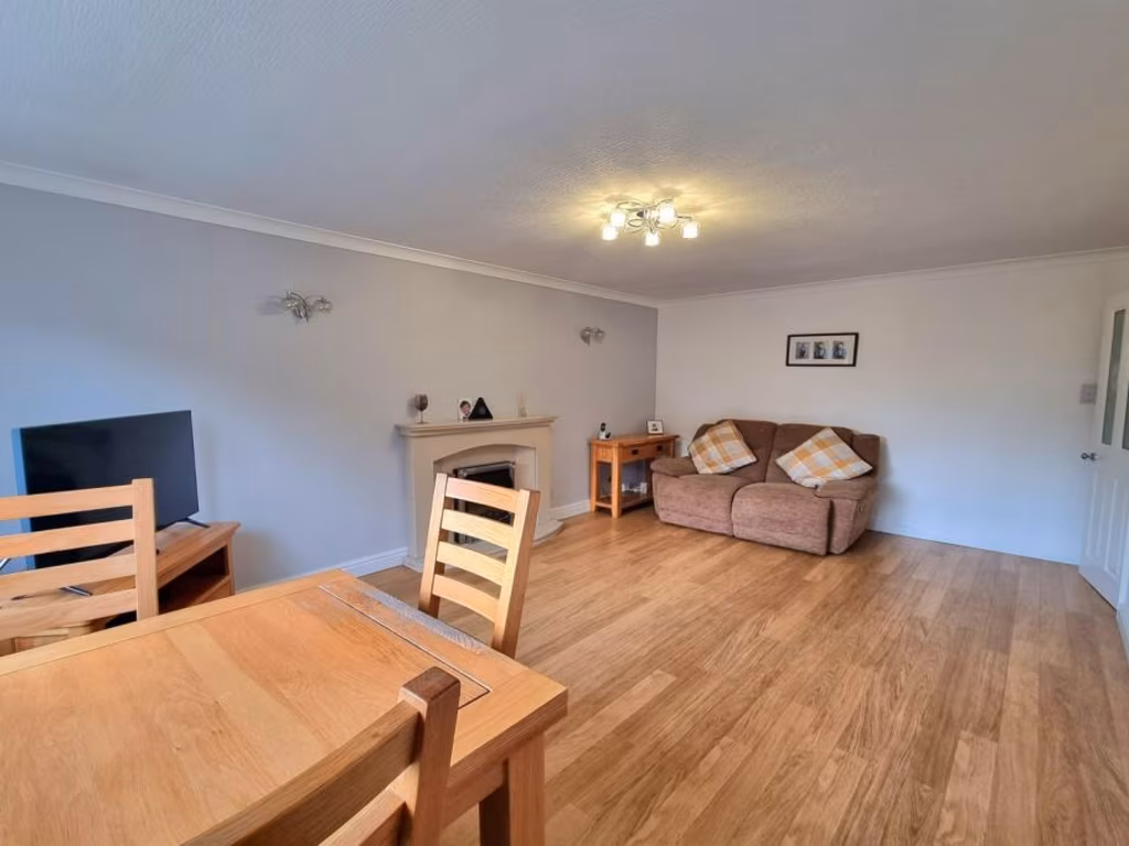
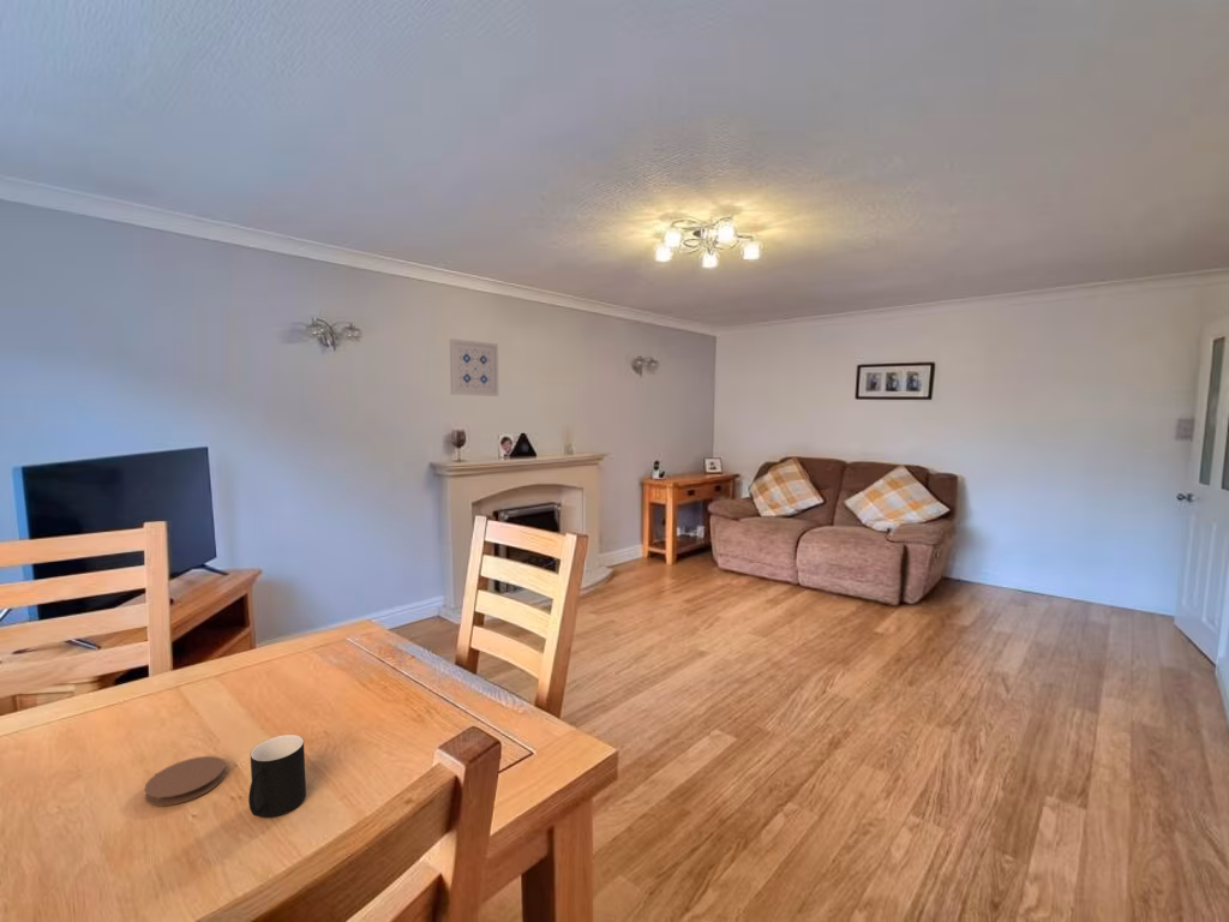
+ cup (271, 782)
+ coaster (186, 779)
+ wall art (474, 369)
